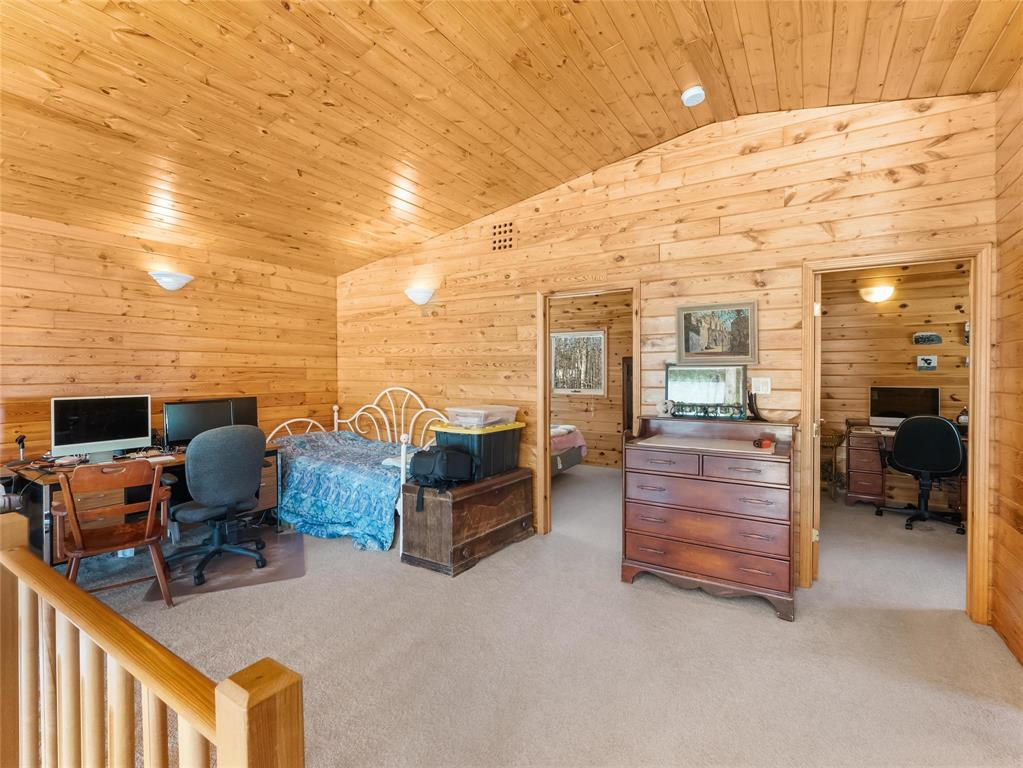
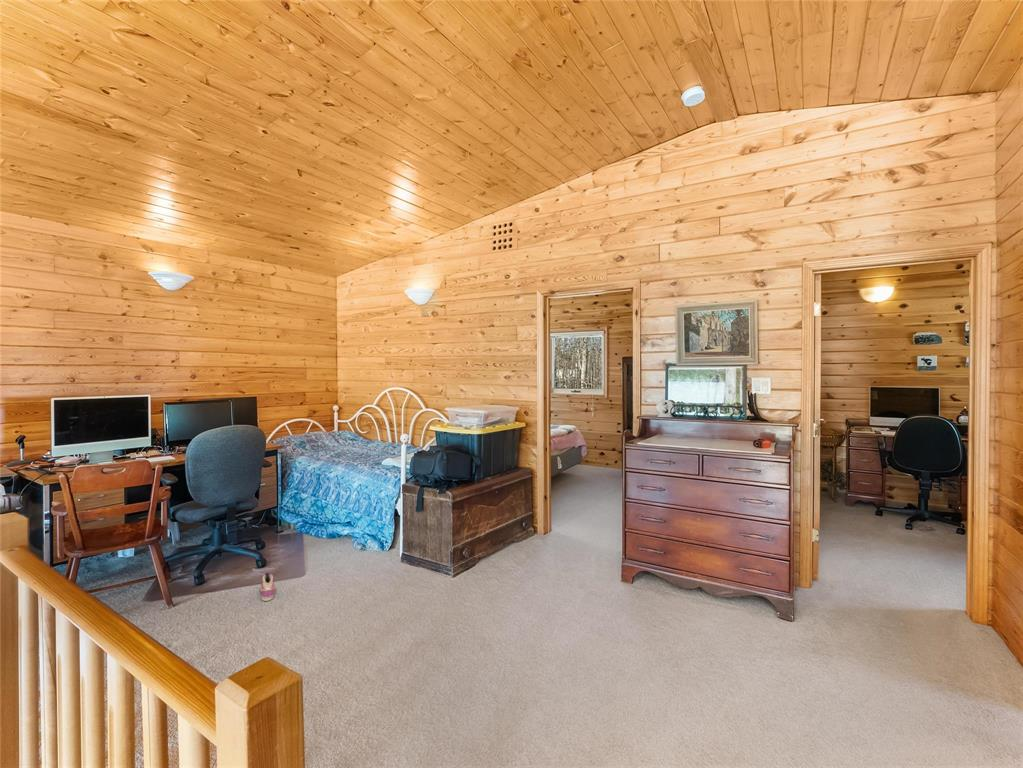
+ sneaker (268, 581)
